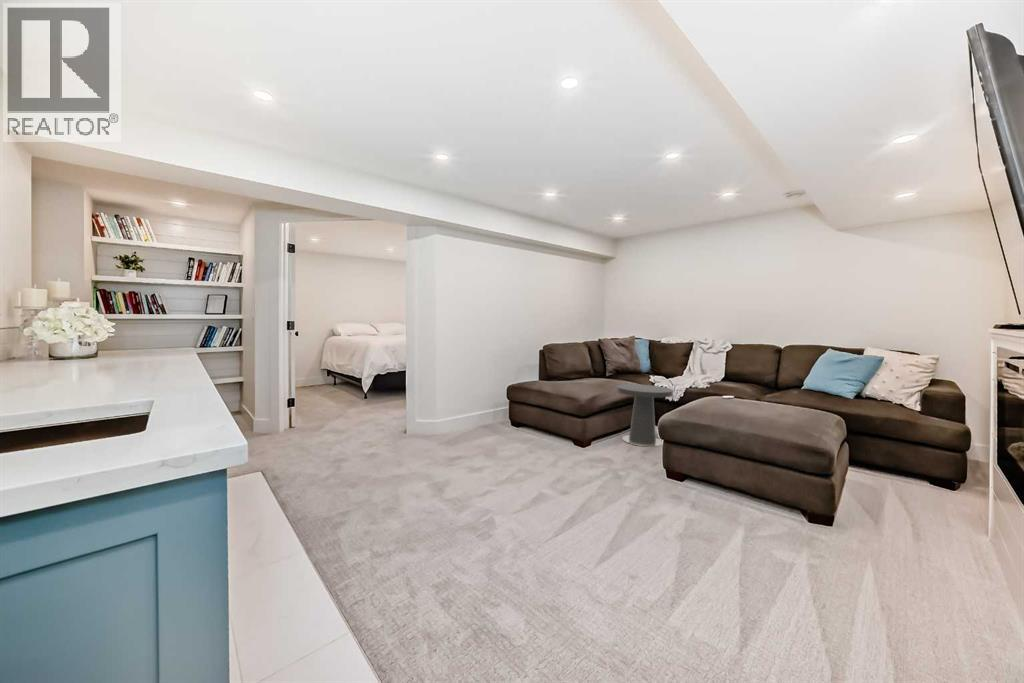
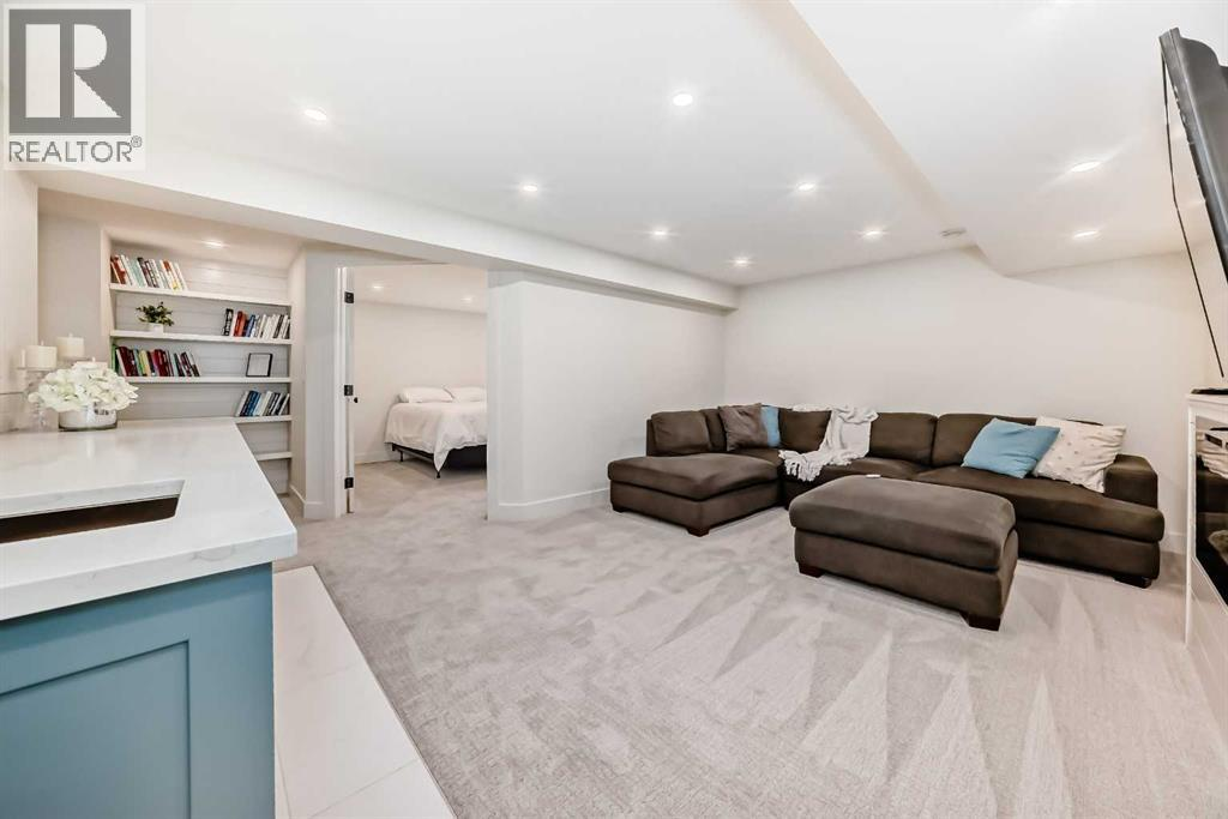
- side table (643, 414)
